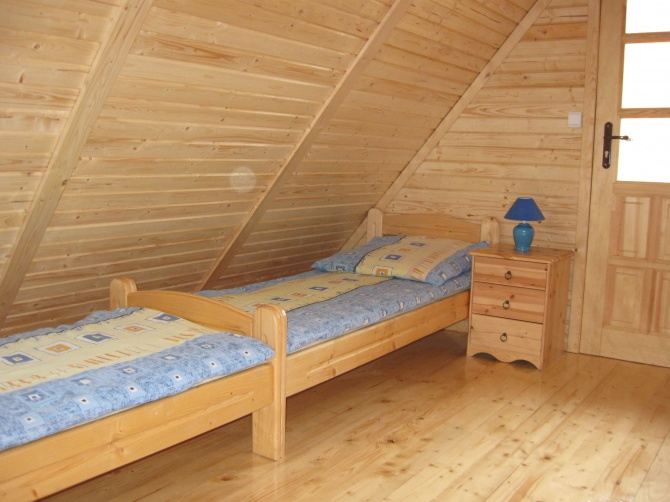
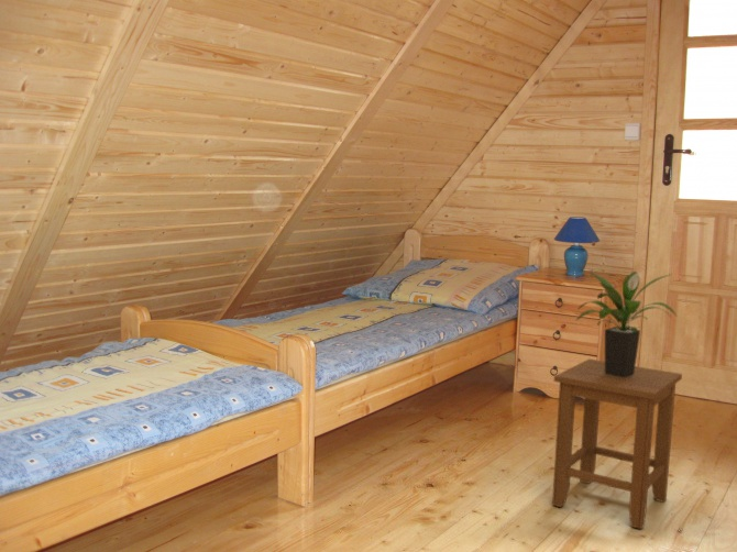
+ stool (614, 450)
+ potted plant (622, 322)
